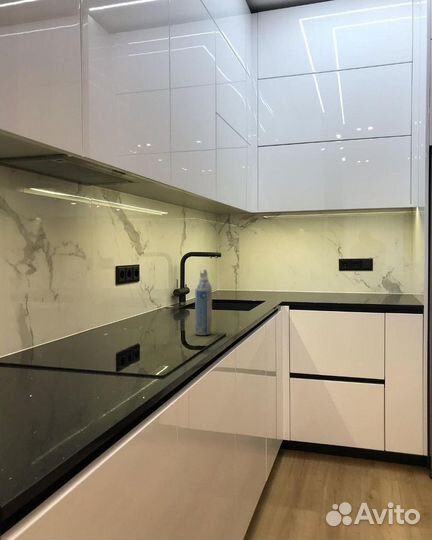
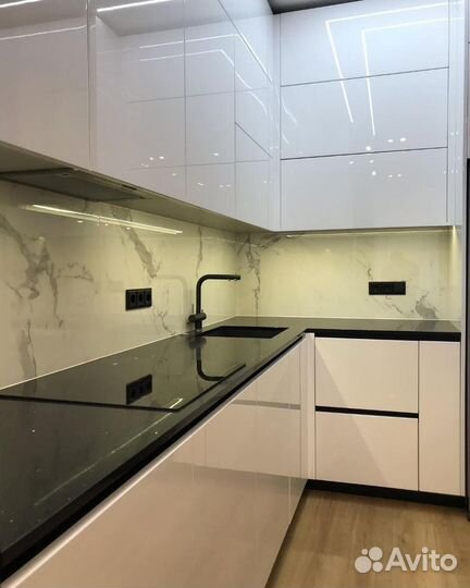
- aerosol can (203, 301)
